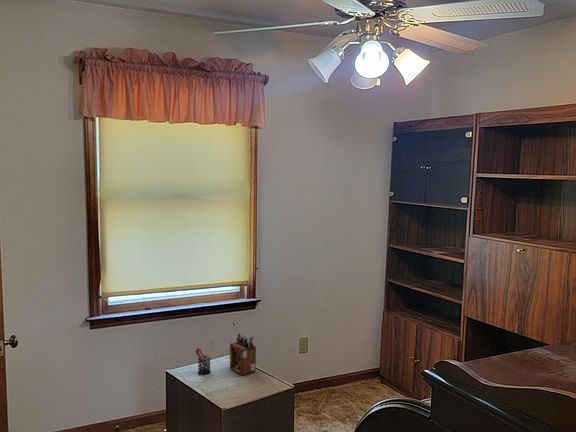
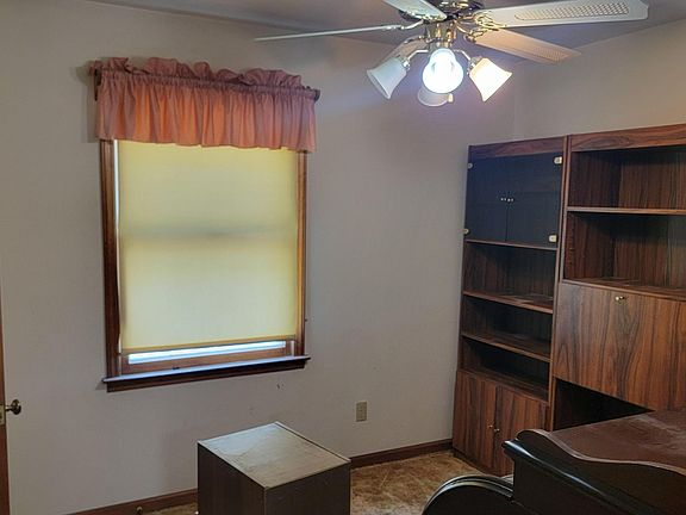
- desk organizer (242, 352)
- pen holder (203, 360)
